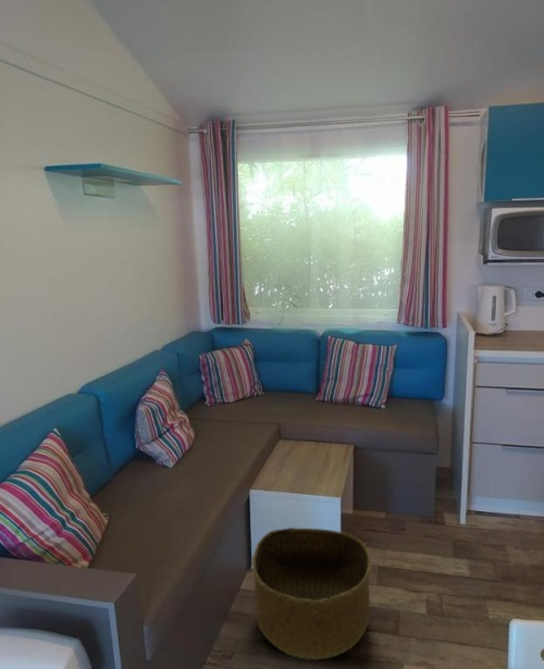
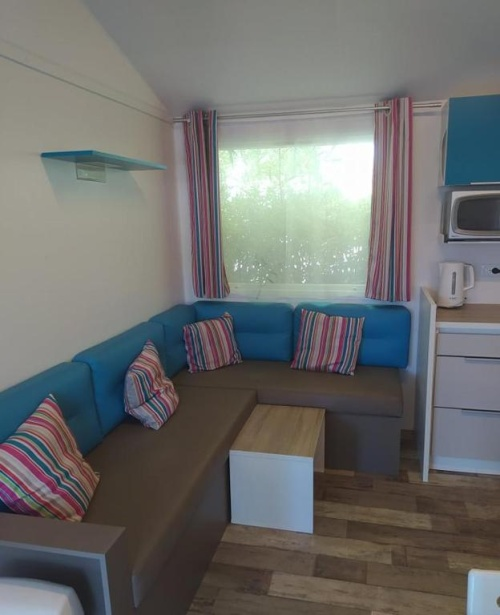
- basket (311, 591)
